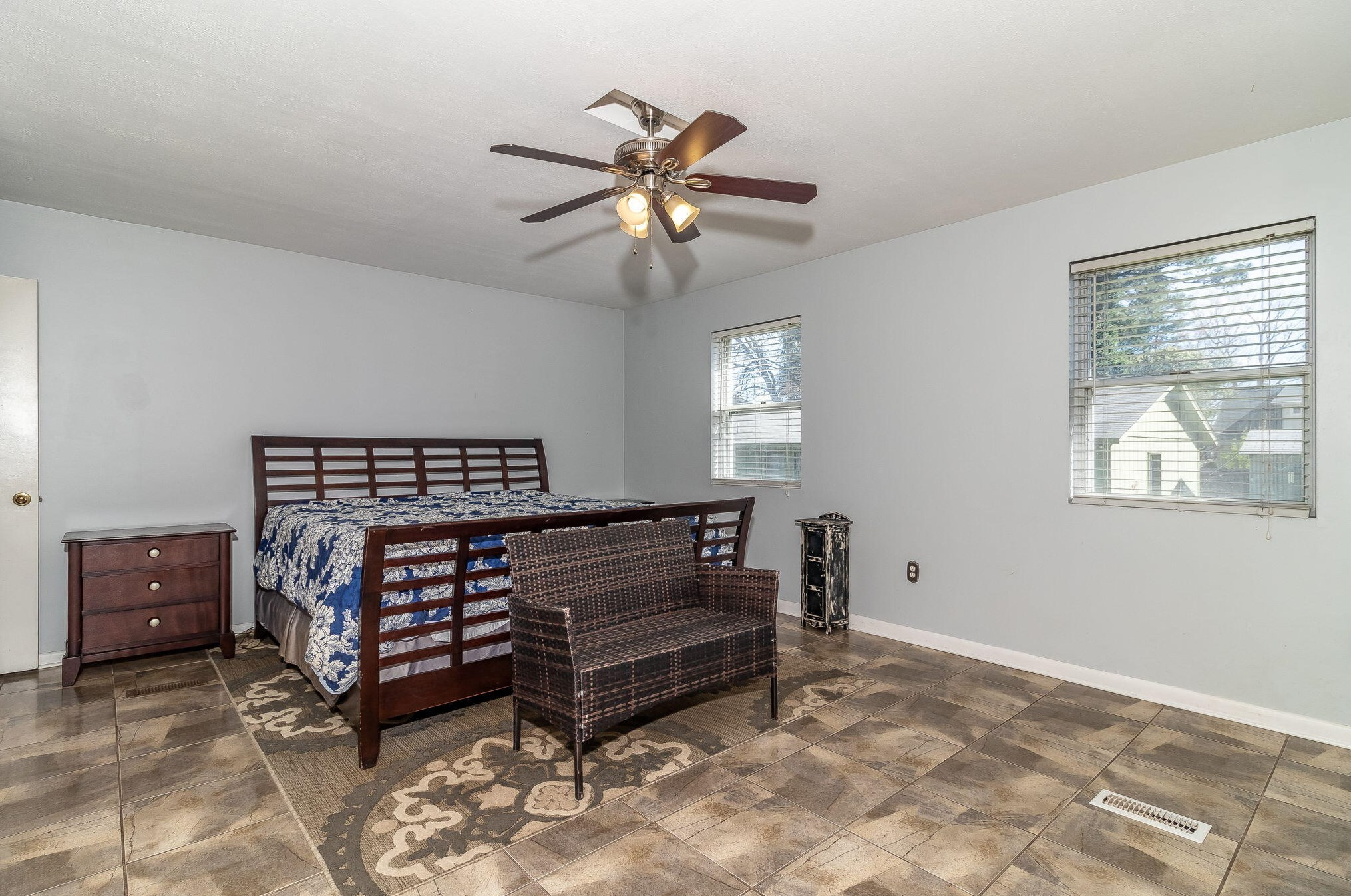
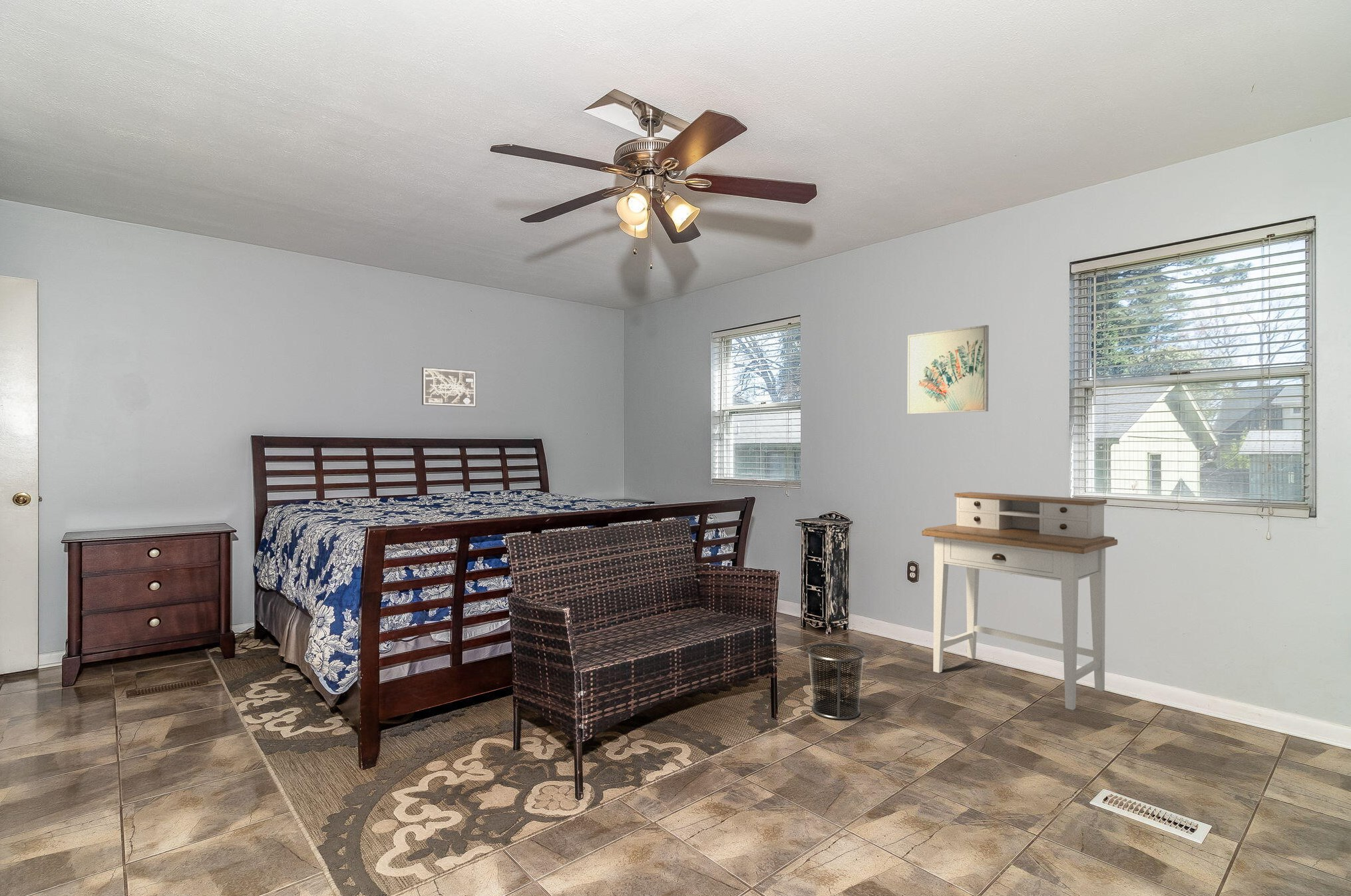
+ wall art (946, 371)
+ desk (1016, 574)
+ waste bin (836, 680)
+ wall art (449, 387)
